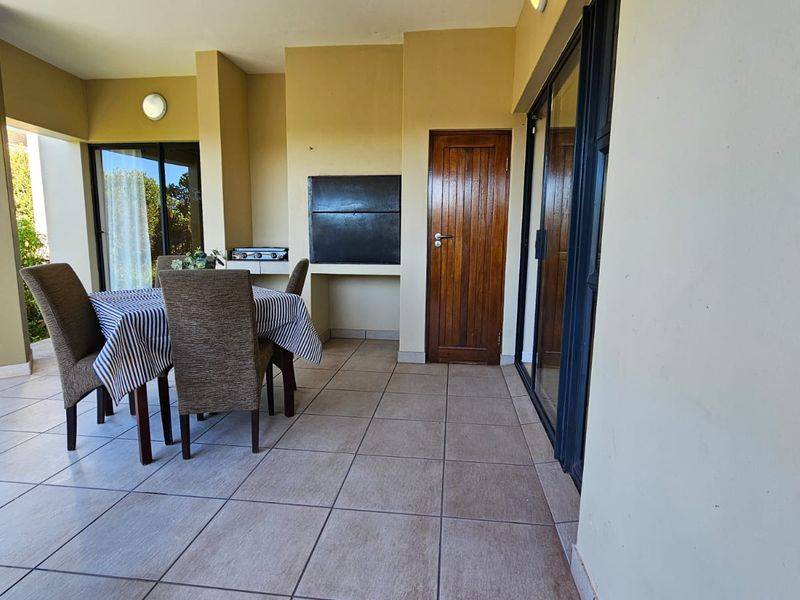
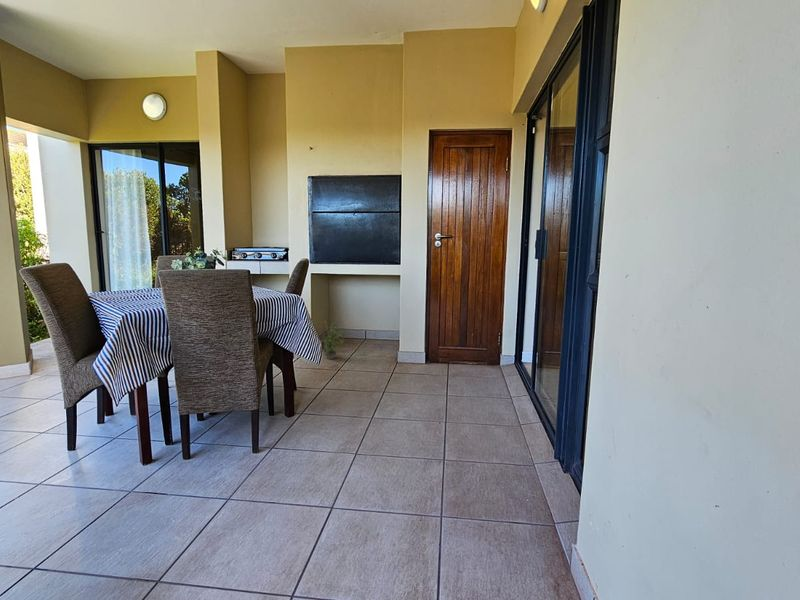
+ potted plant (333, 339)
